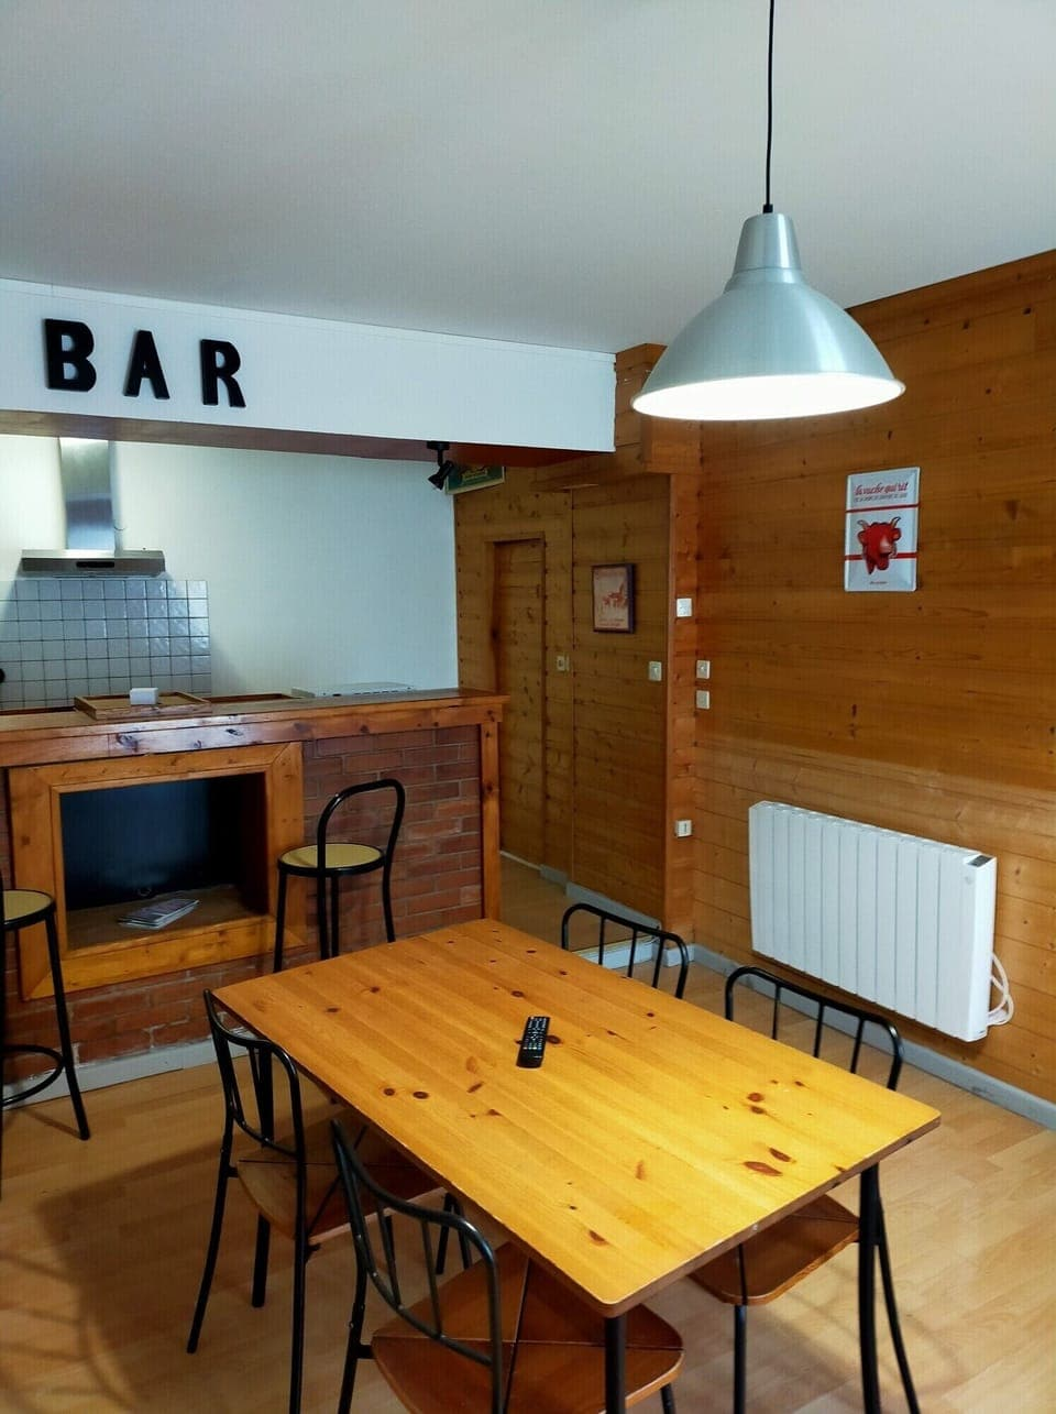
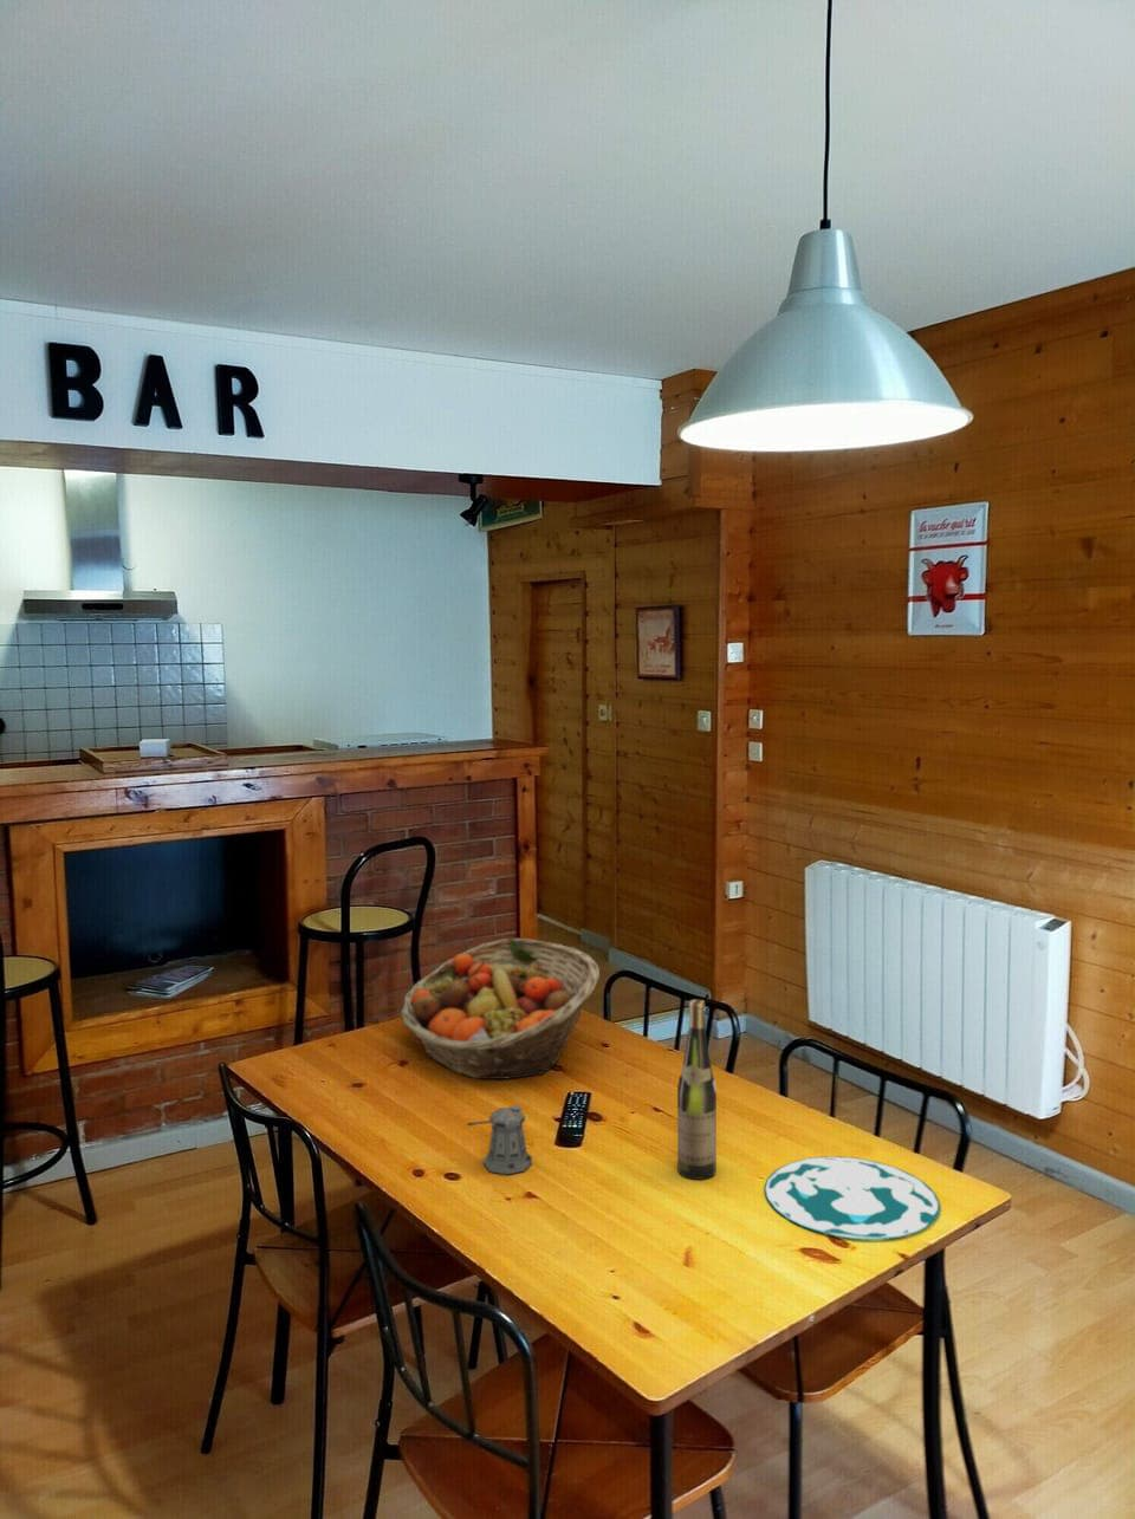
+ wine bottle (696, 1086)
+ pepper shaker (502, 1136)
+ fruit basket (498, 1005)
+ plate (850, 1188)
